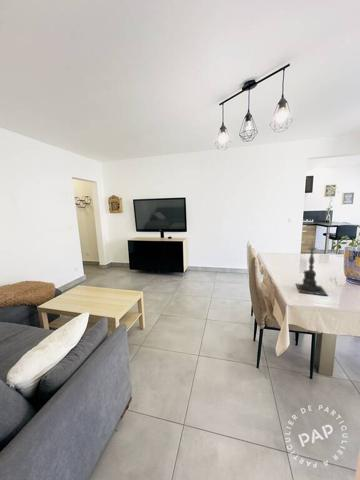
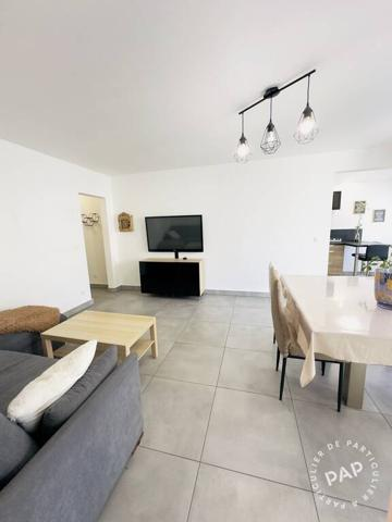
- candle holder (311, 265)
